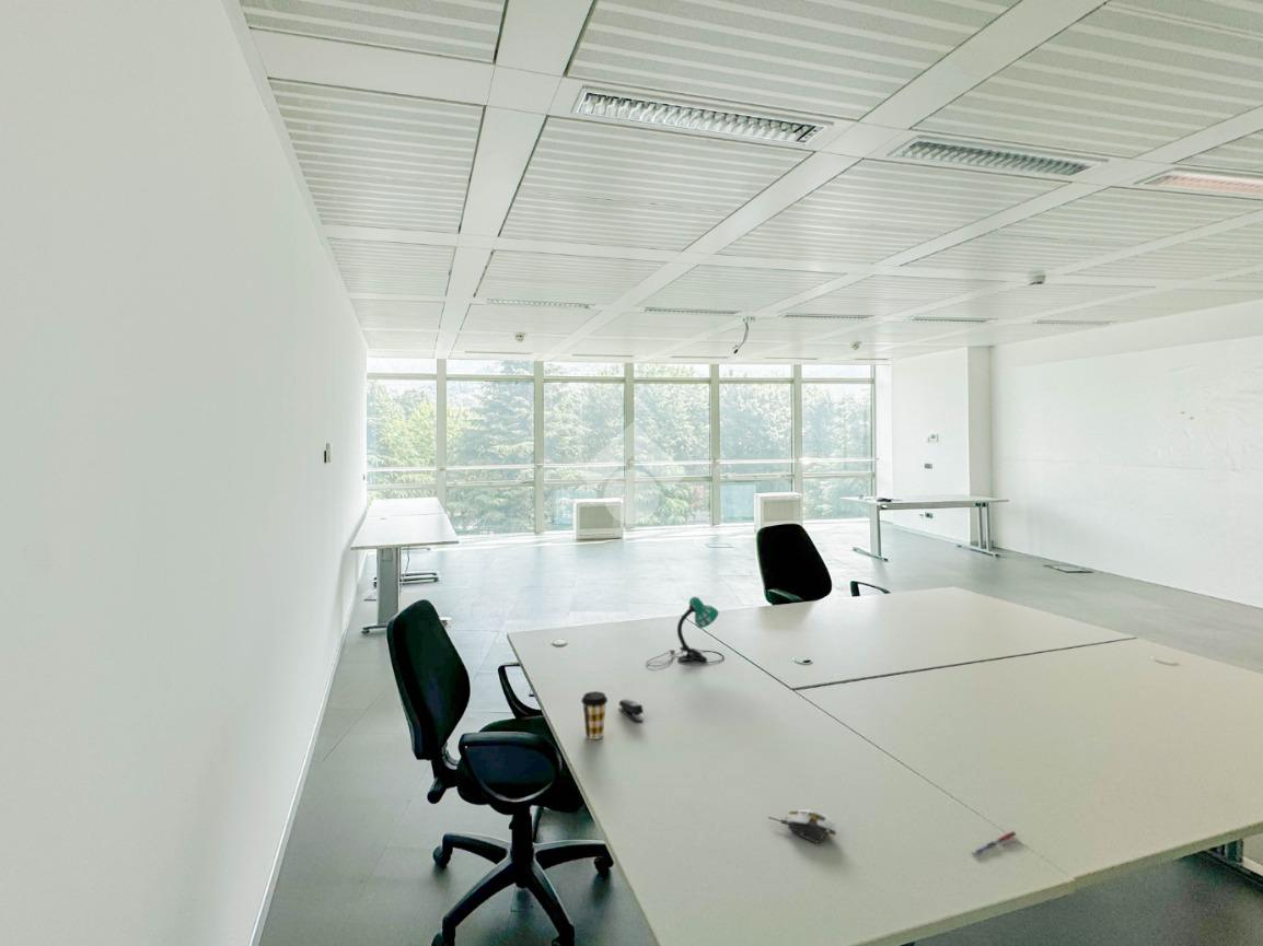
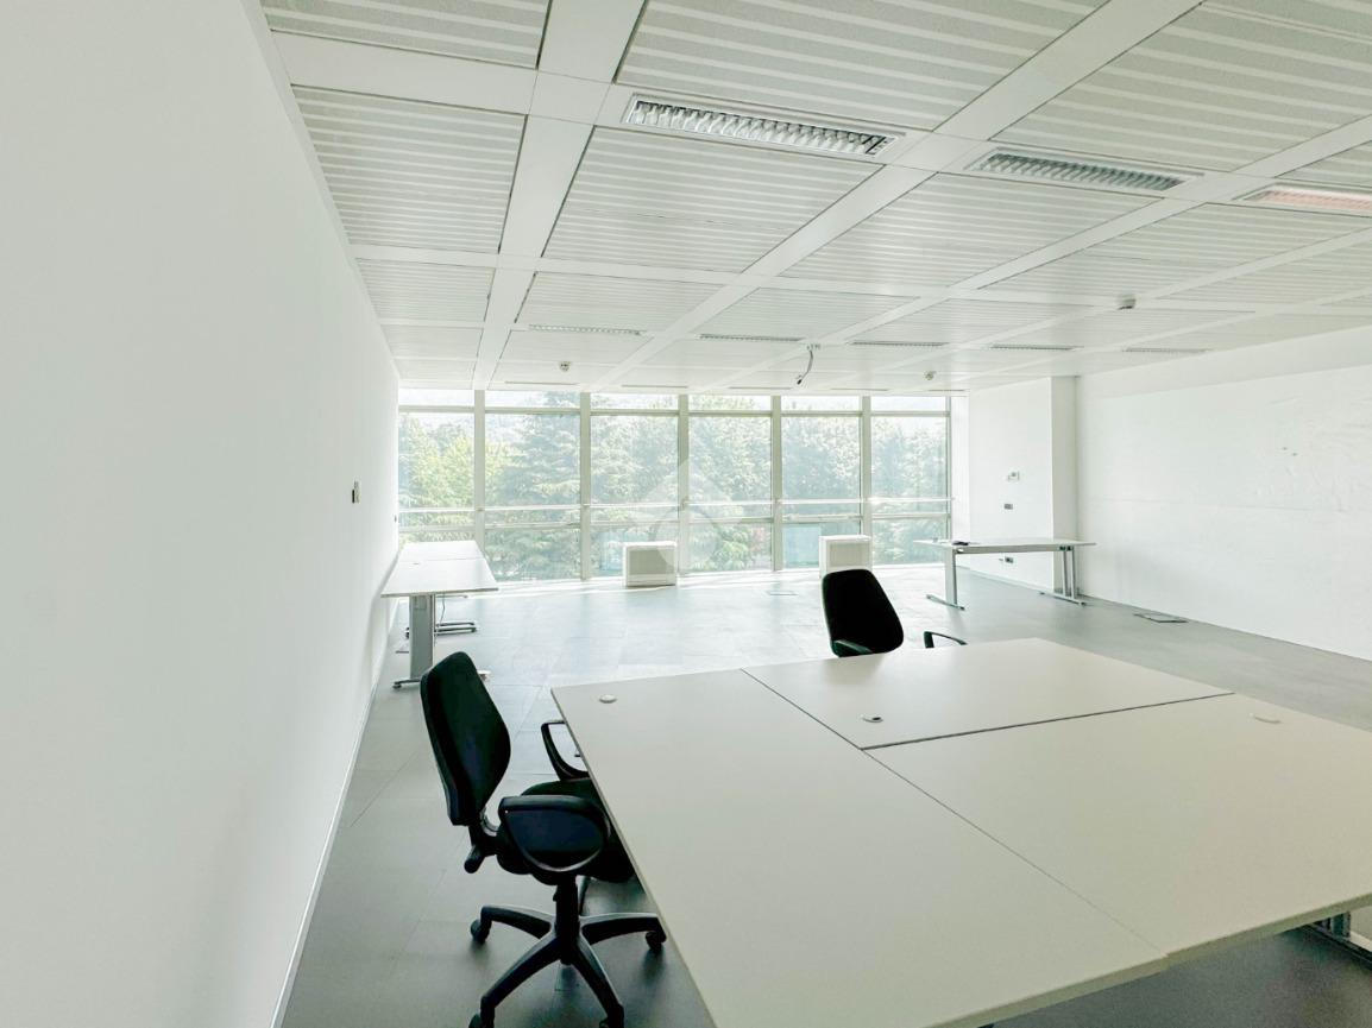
- coffee cup (594, 715)
- stapler (630, 706)
- desk lamp (681, 627)
- pen (994, 842)
- computer mouse (801, 820)
